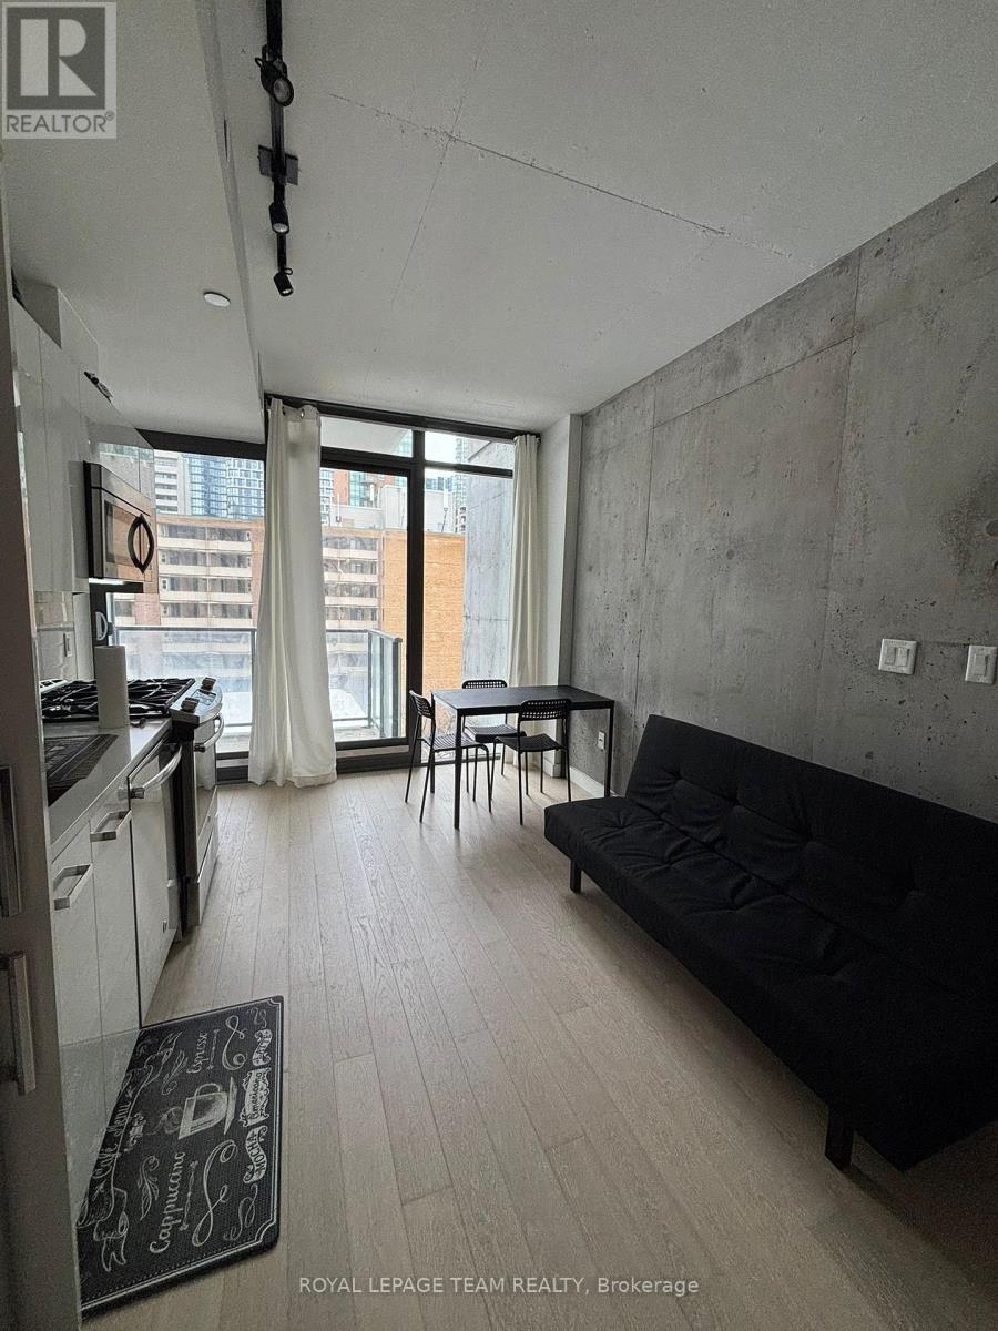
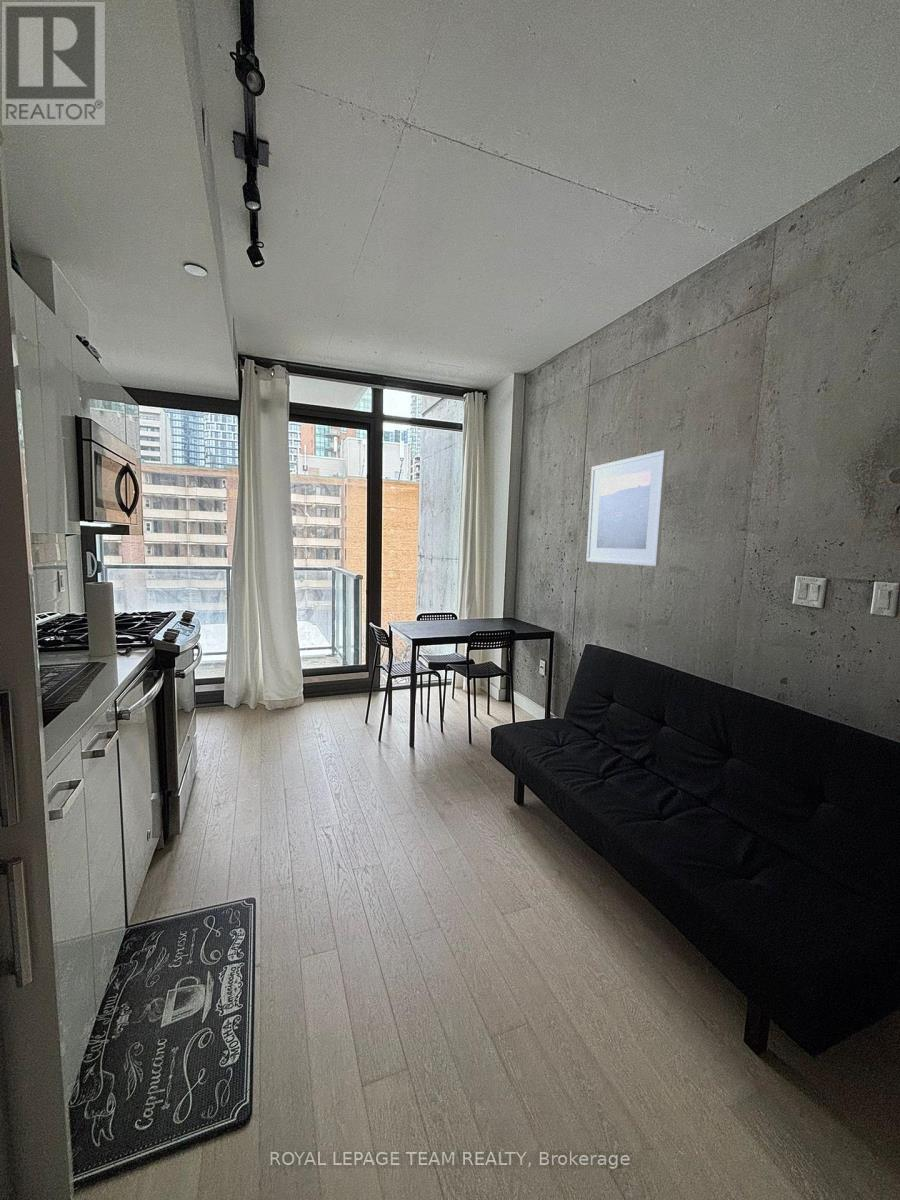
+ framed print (622, 512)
